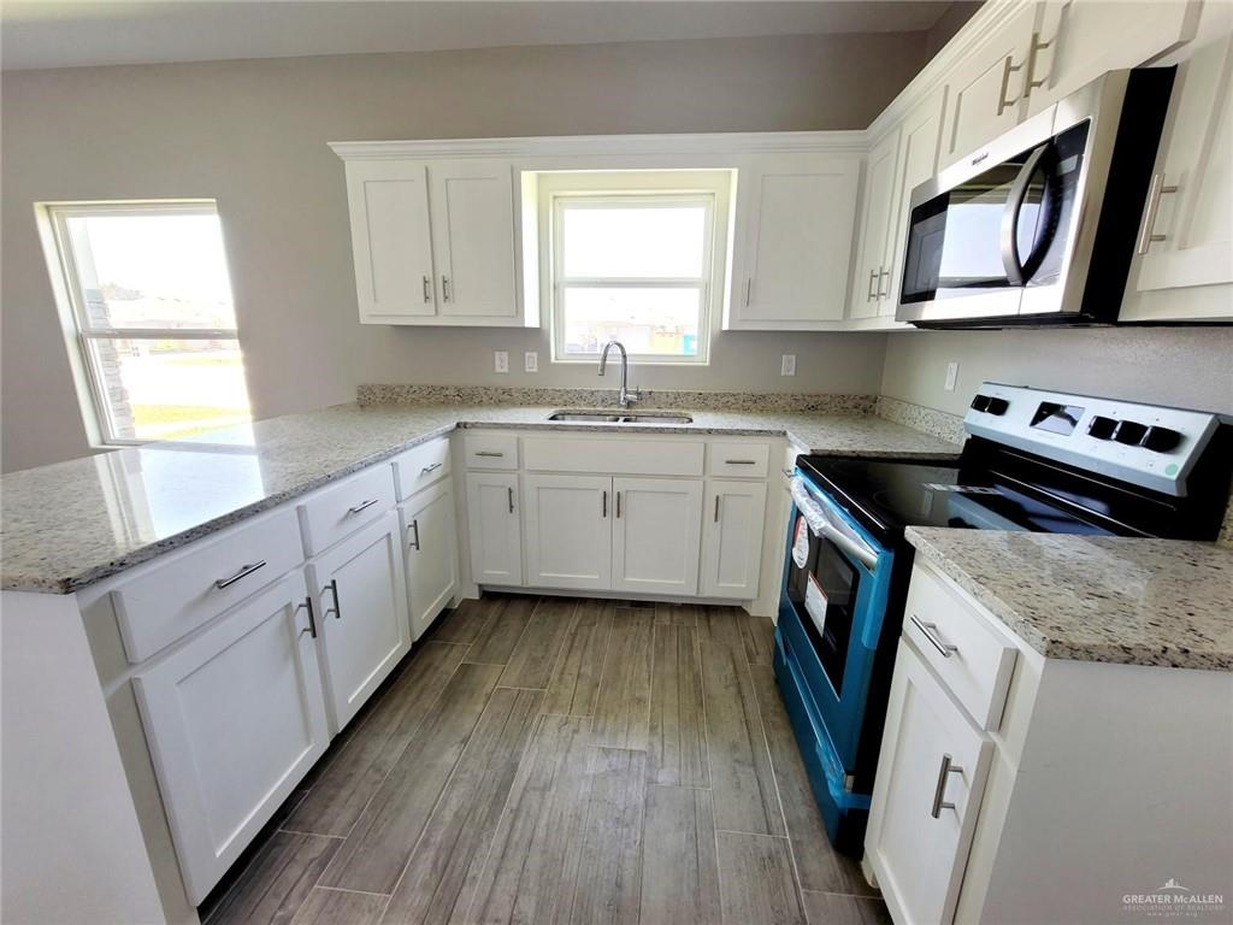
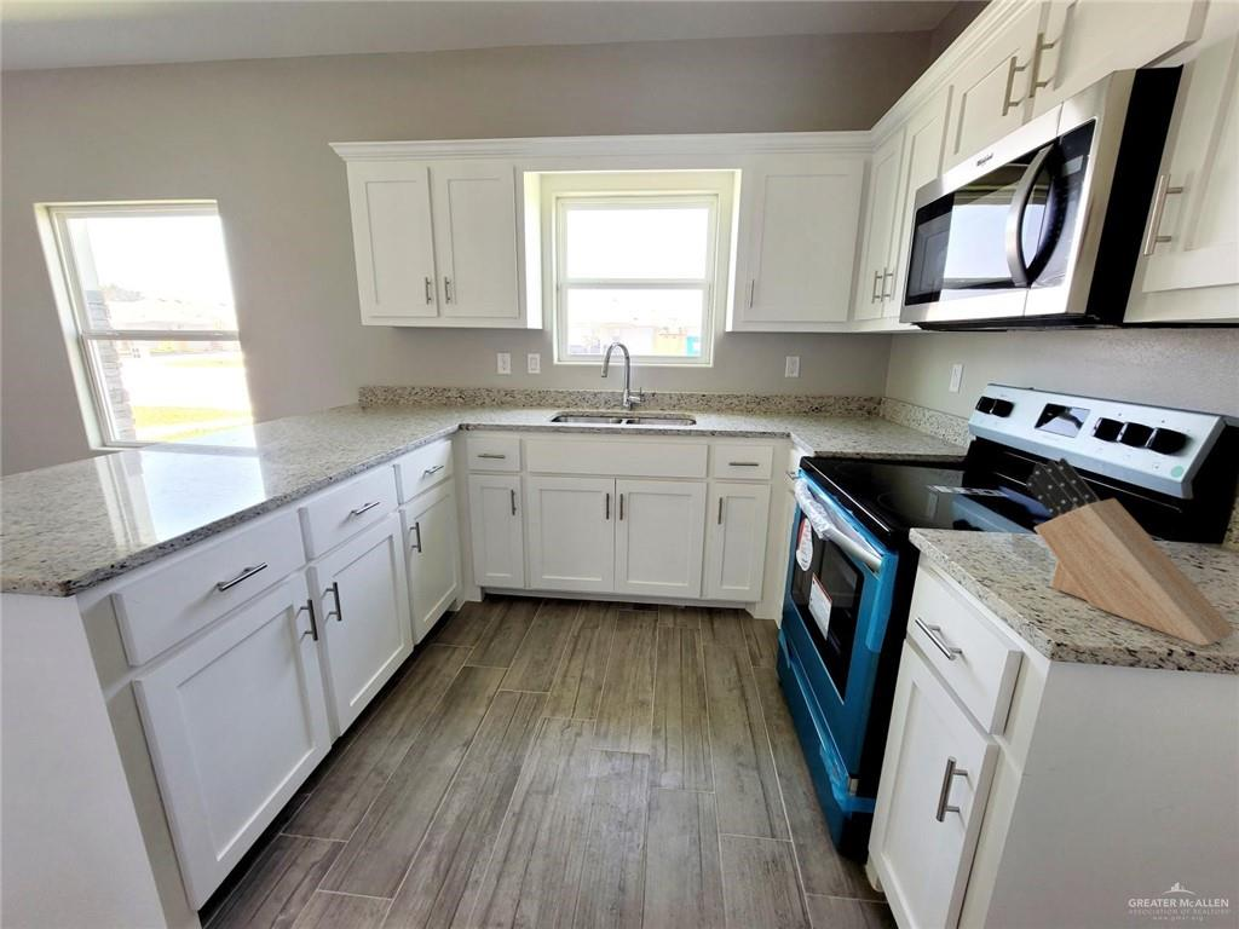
+ knife block (1117, 538)
